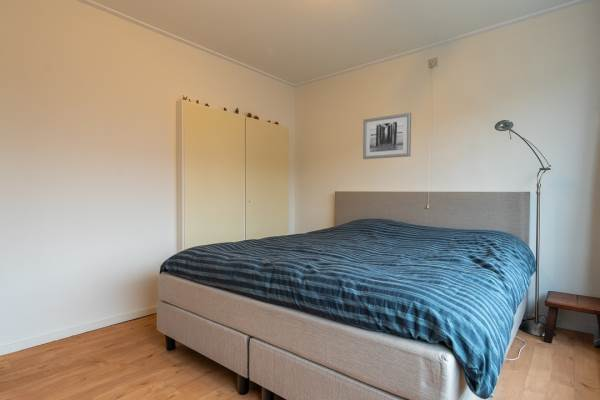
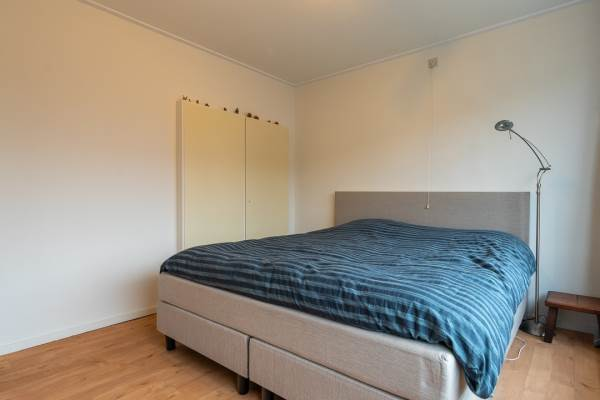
- wall art (385, 137)
